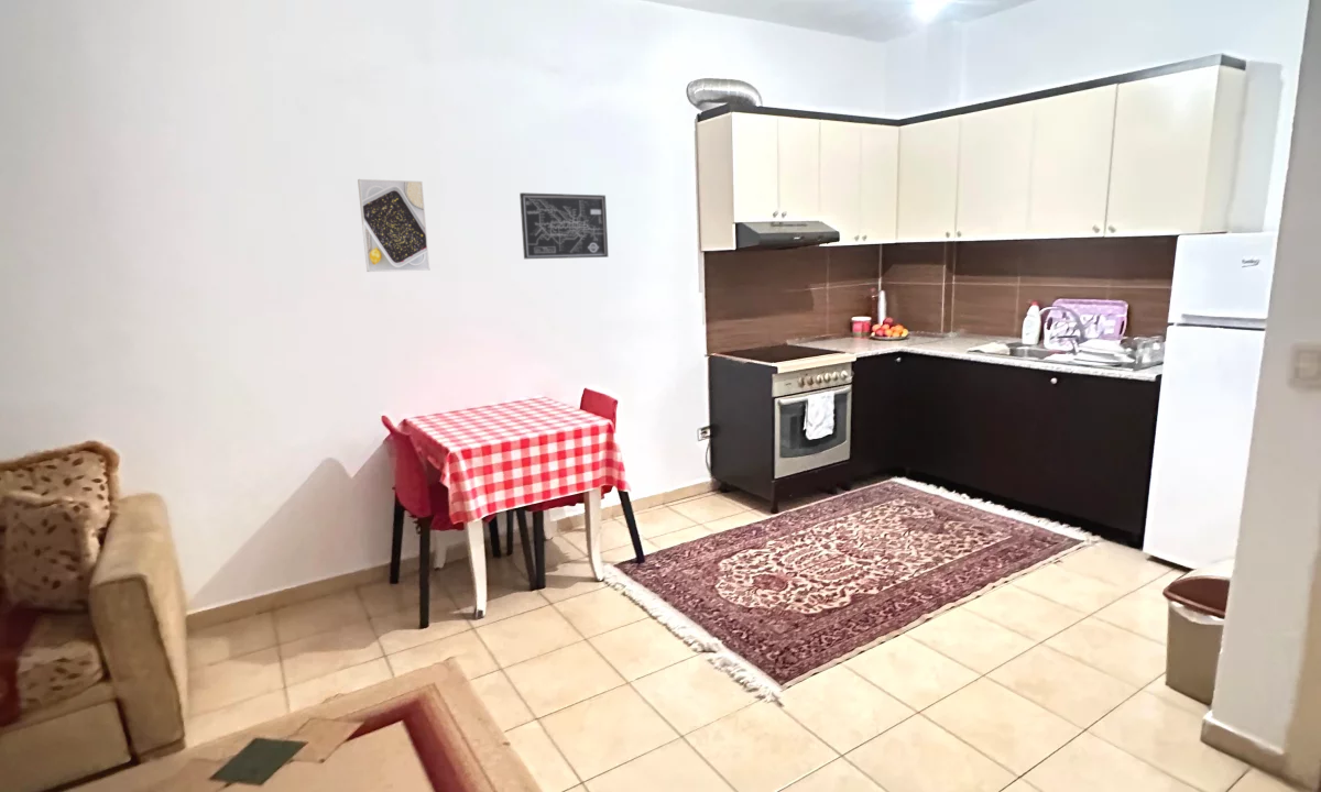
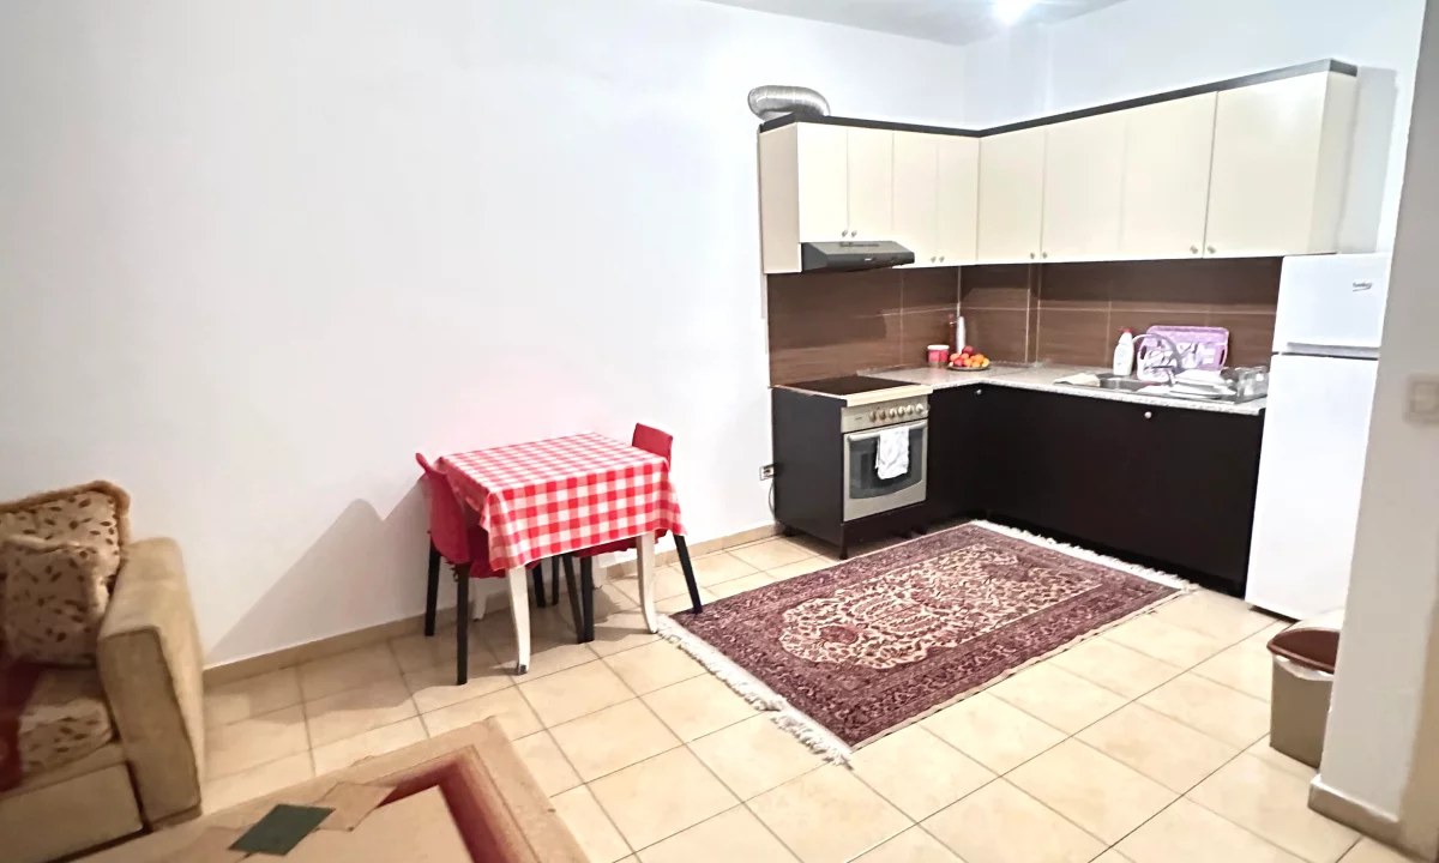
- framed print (394, 226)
- wall art (565, 226)
